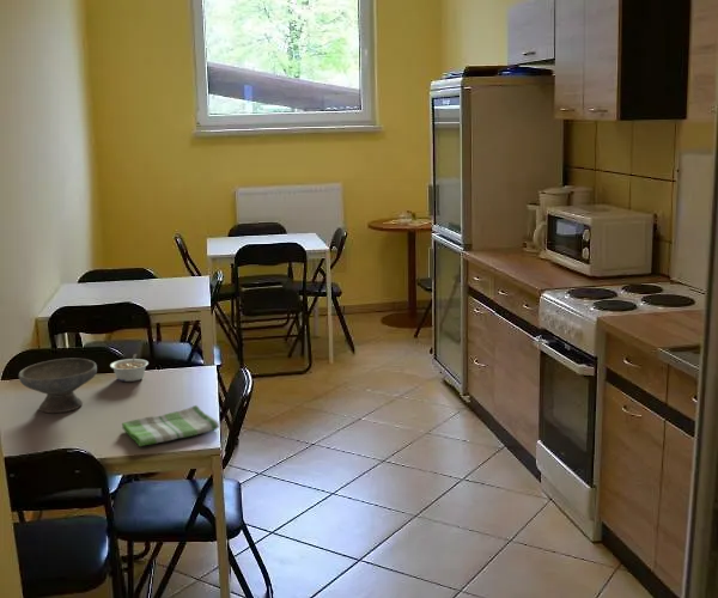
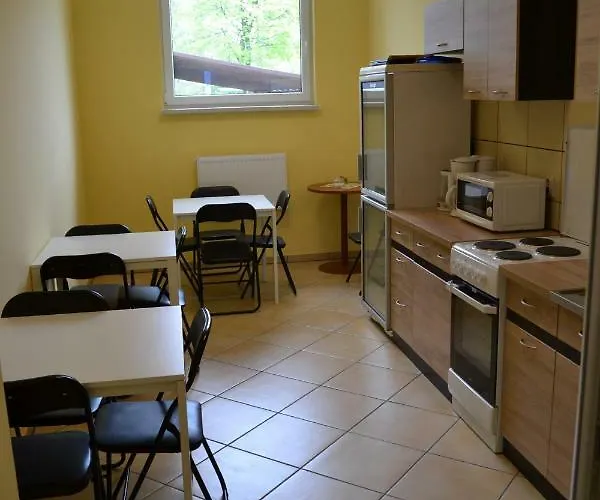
- dish towel (170, 425)
- bowl (59, 386)
- legume (128, 368)
